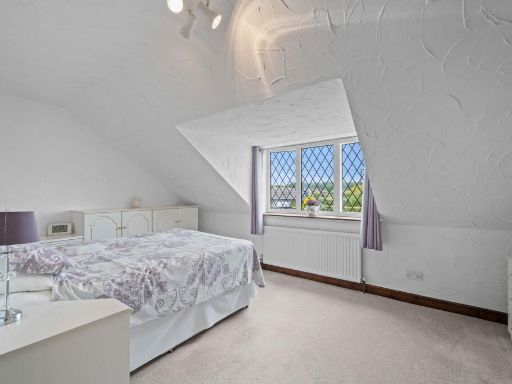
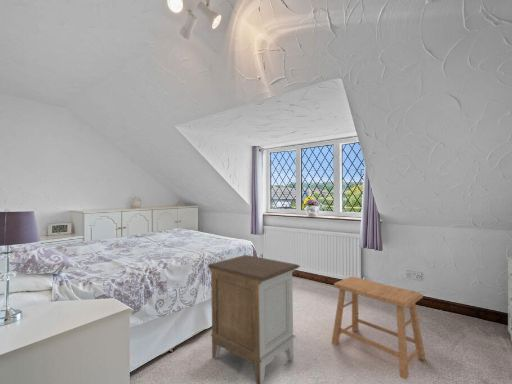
+ nightstand (253, 310)
+ stool (373, 324)
